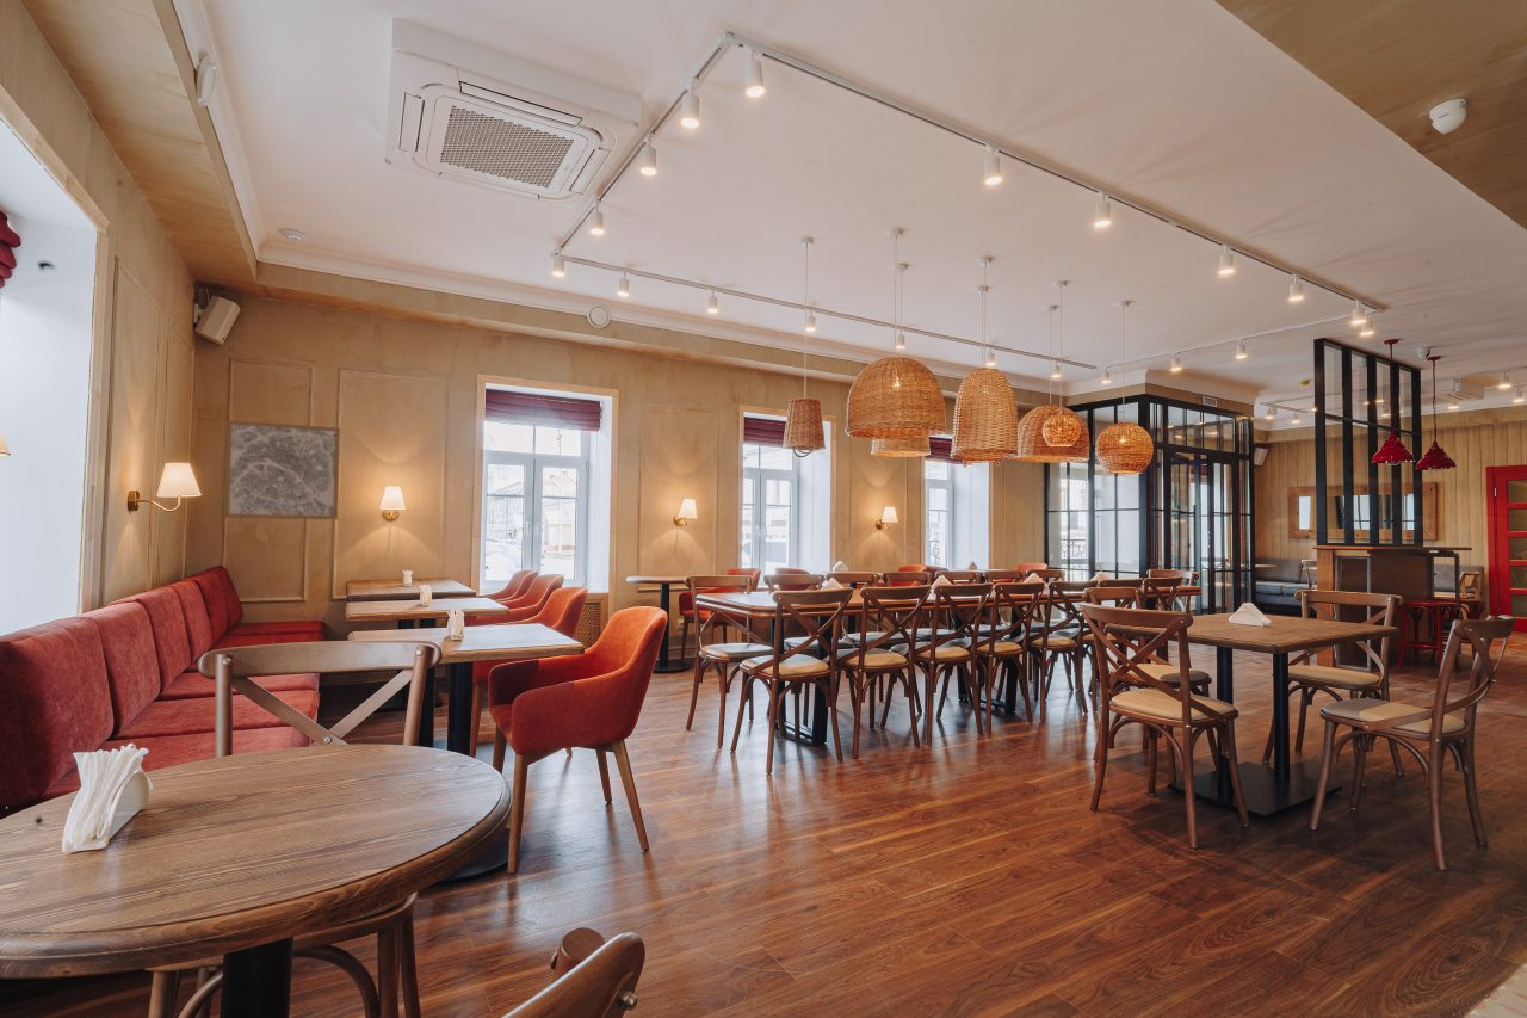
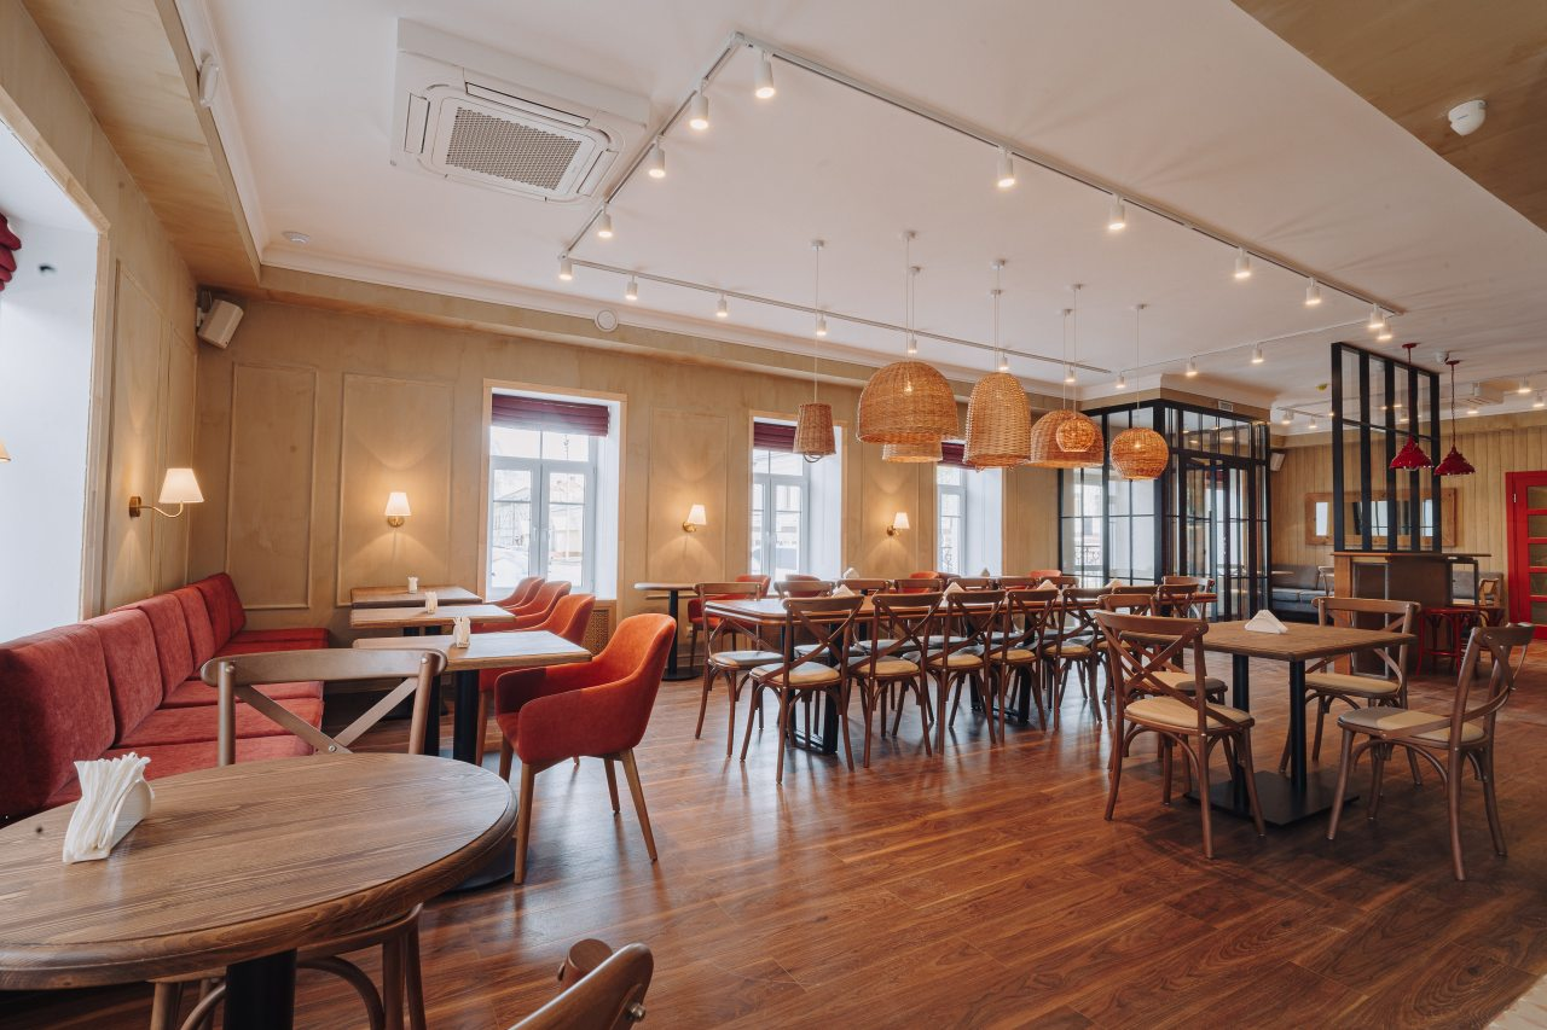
- wall art (284, 470)
